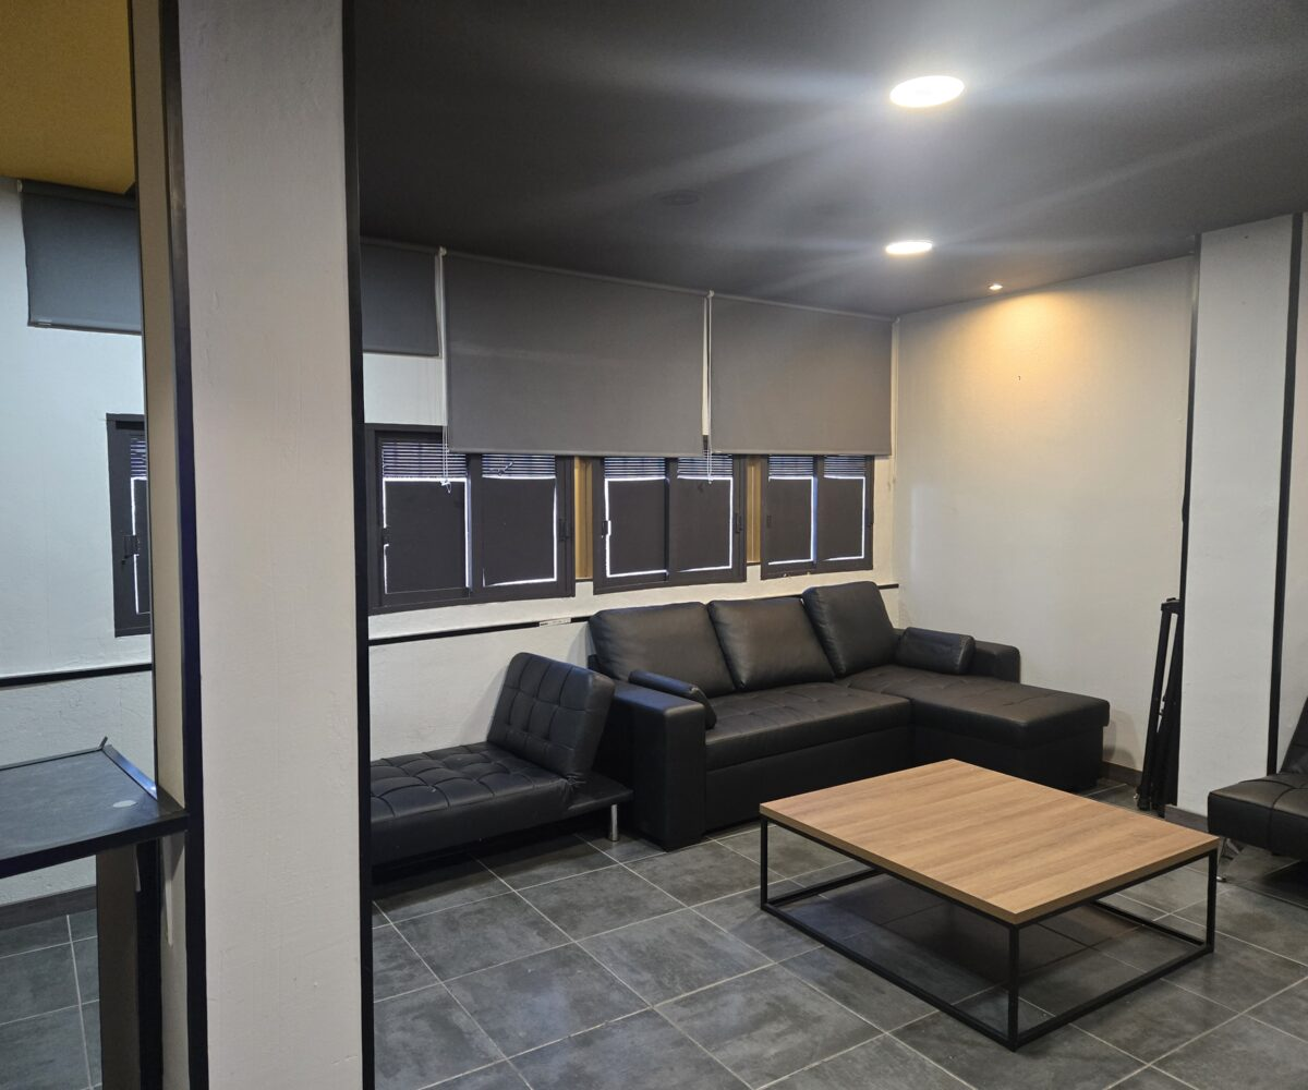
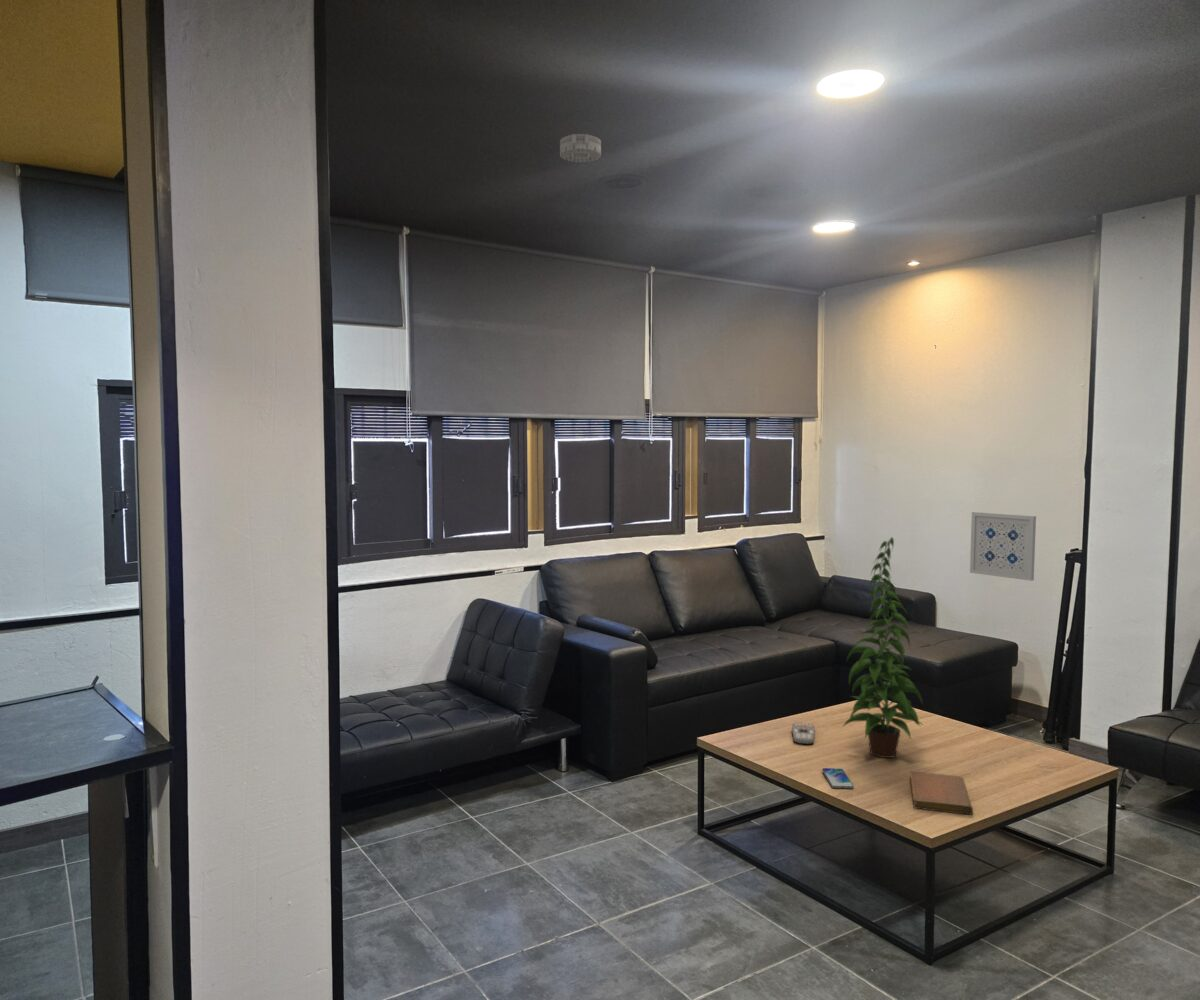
+ remote control (803, 733)
+ smartphone (837, 778)
+ plant (884, 645)
+ smoke detector (580, 147)
+ wall art (1001, 545)
+ notebook (939, 791)
